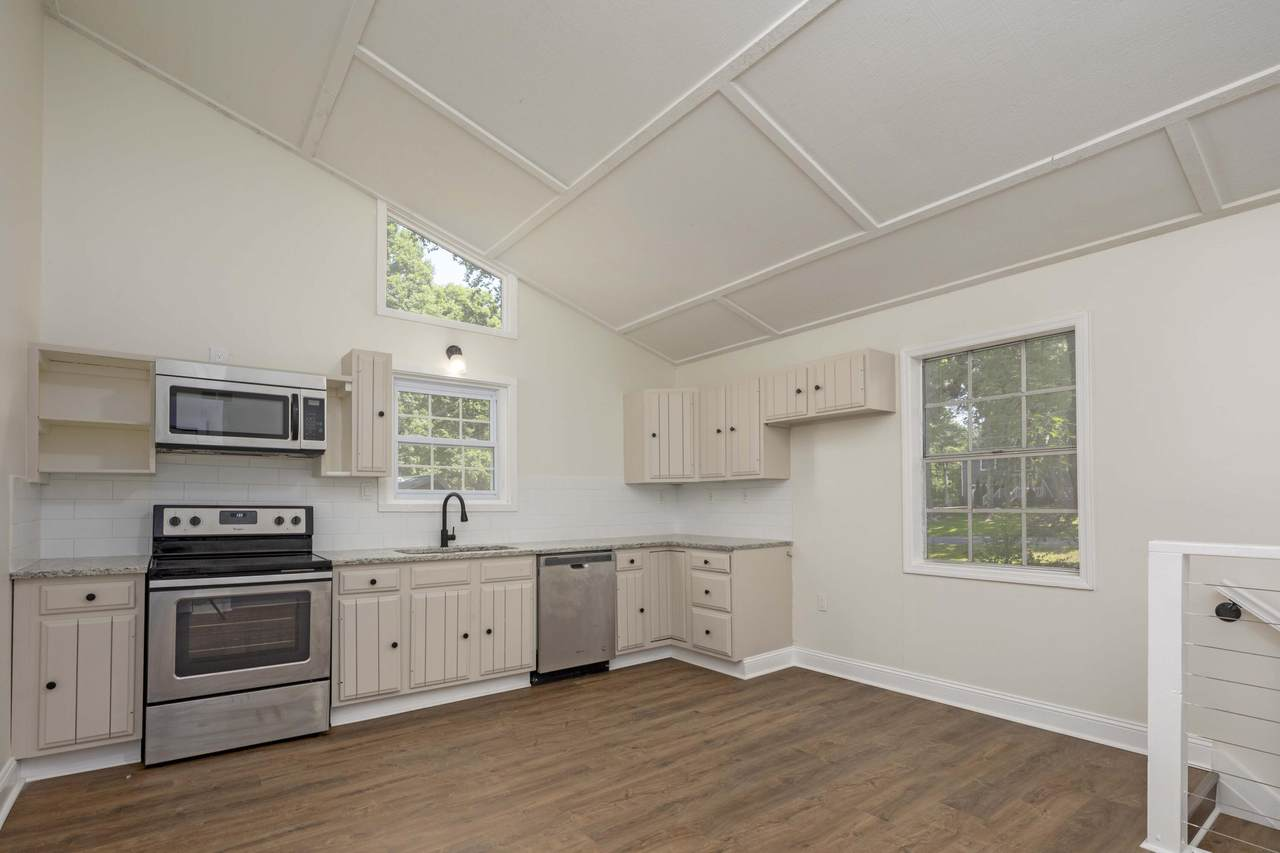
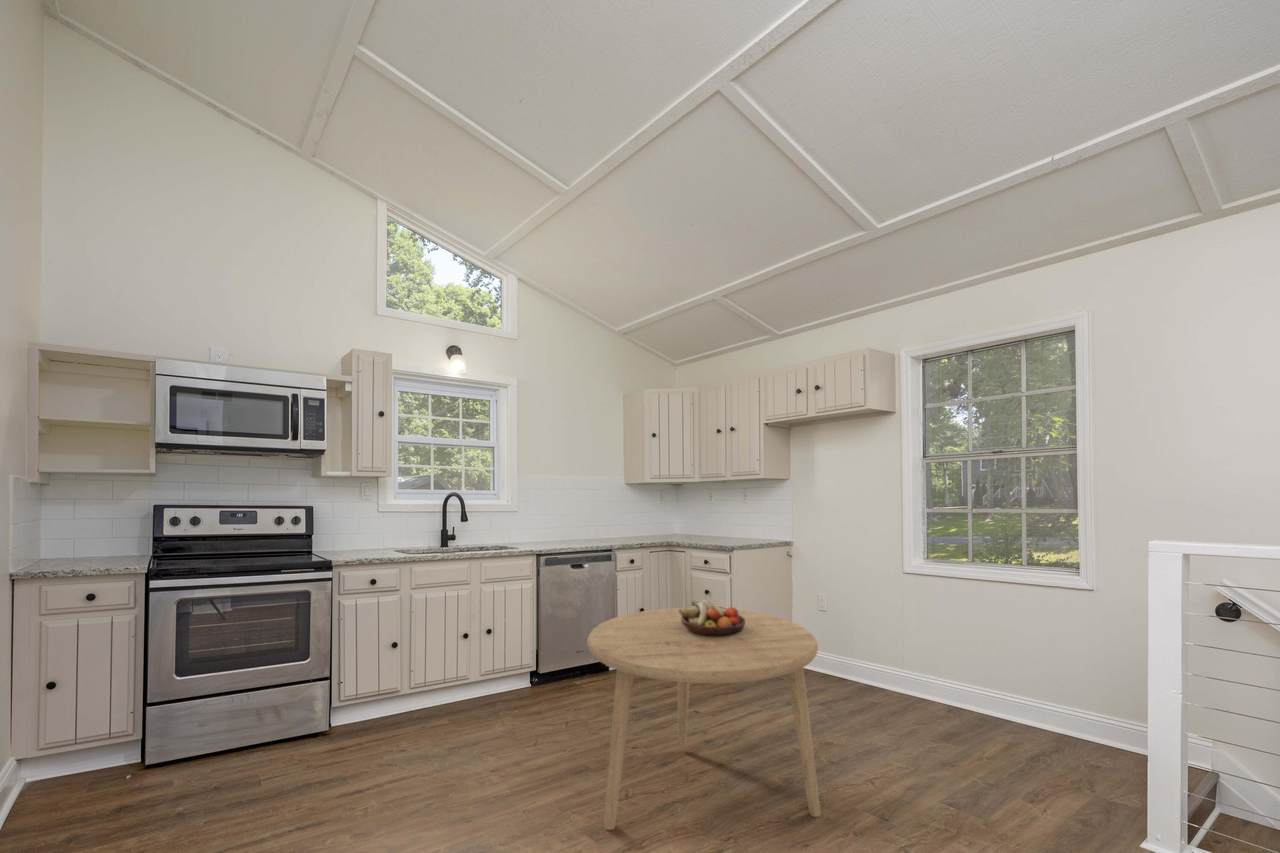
+ fruit bowl (712, 615)
+ dining table (687, 713)
